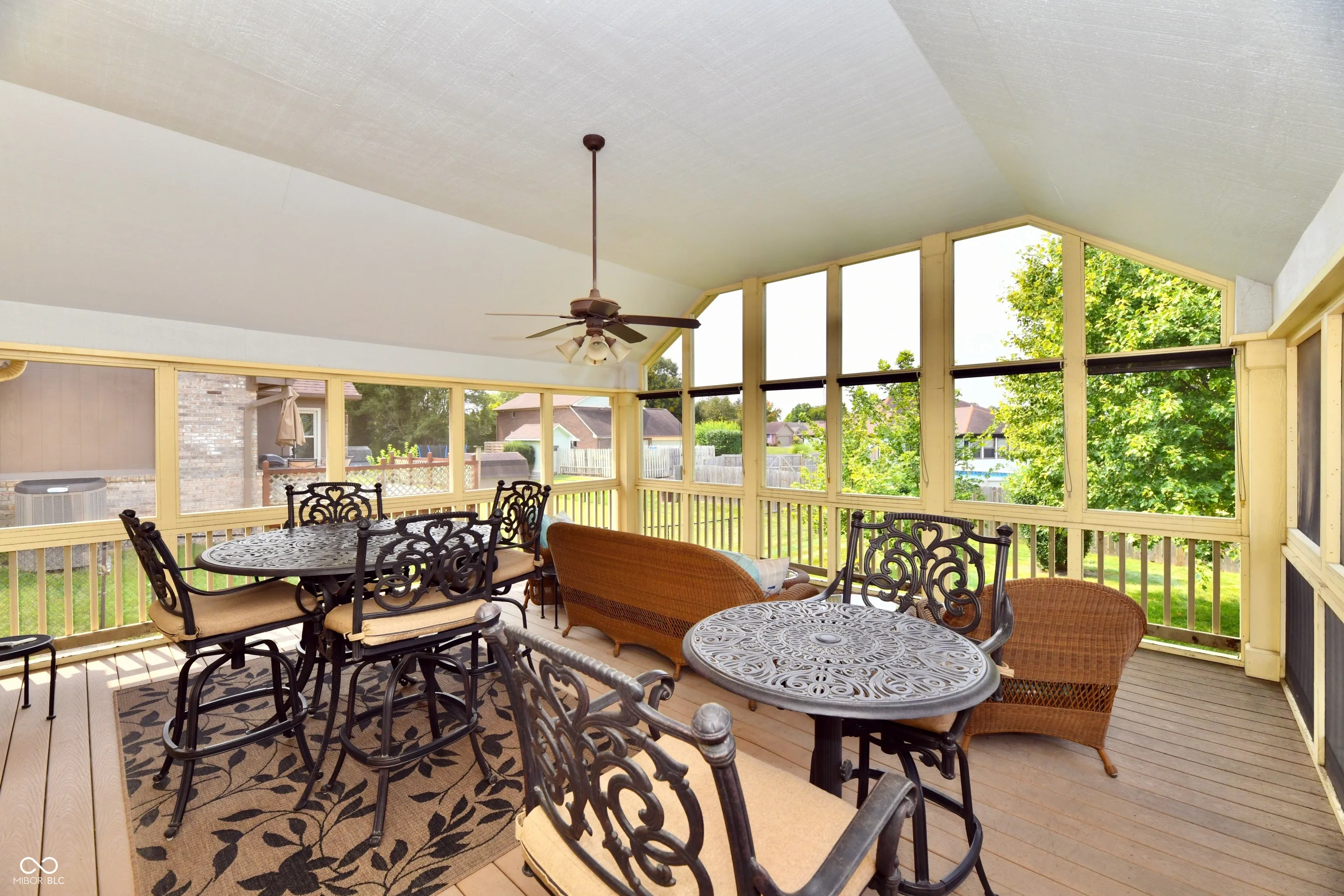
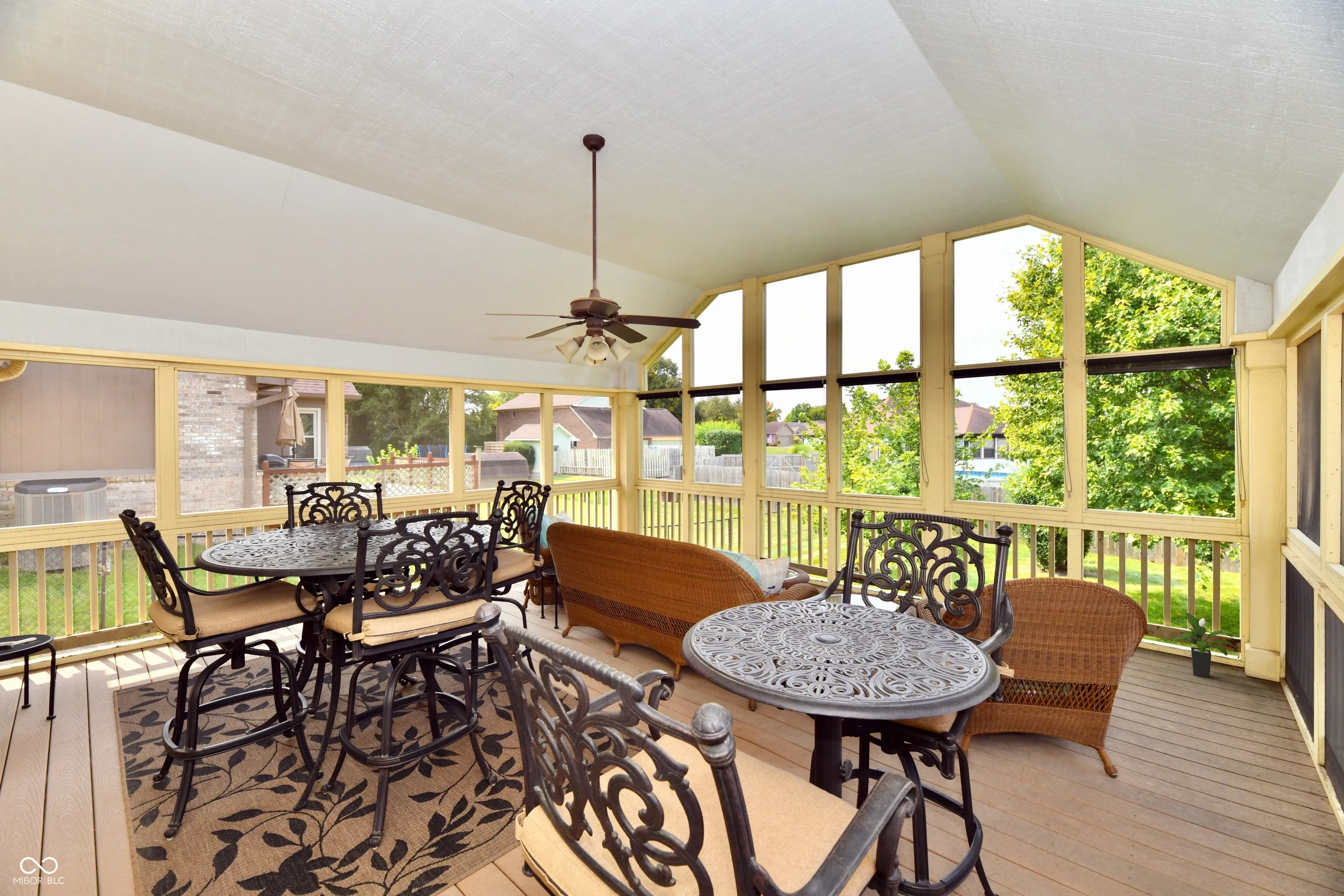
+ potted plant (1202, 647)
